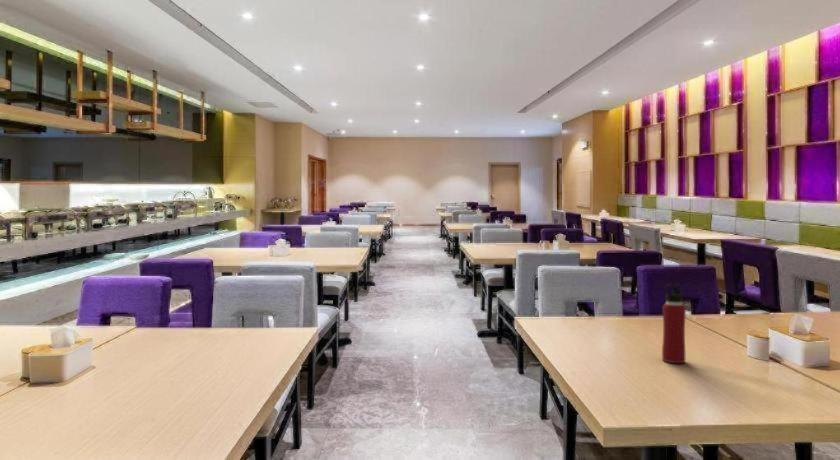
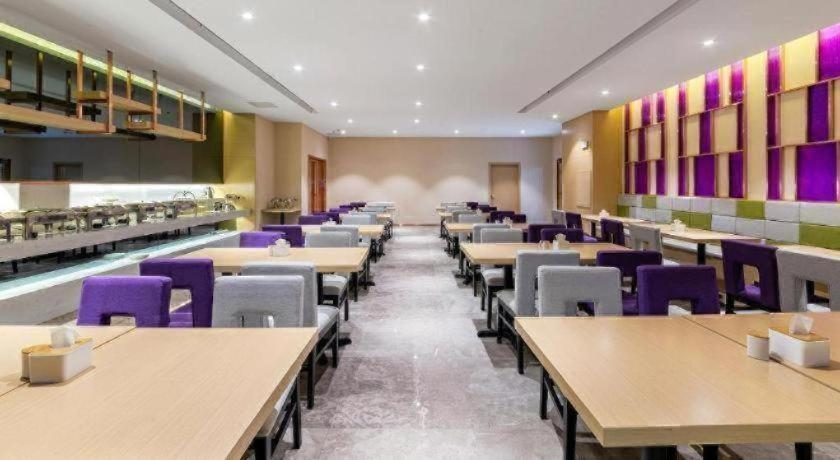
- water bottle (673, 322)
